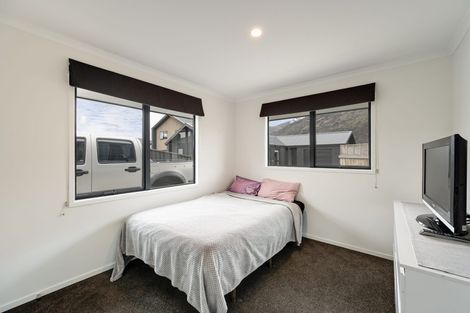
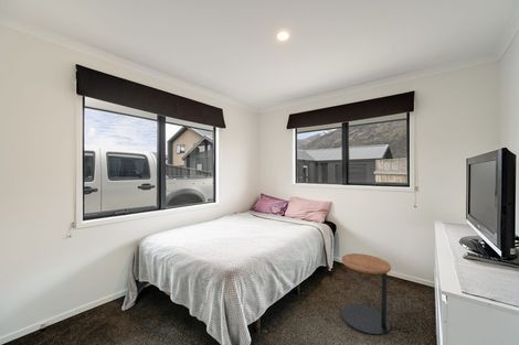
+ side table (359, 304)
